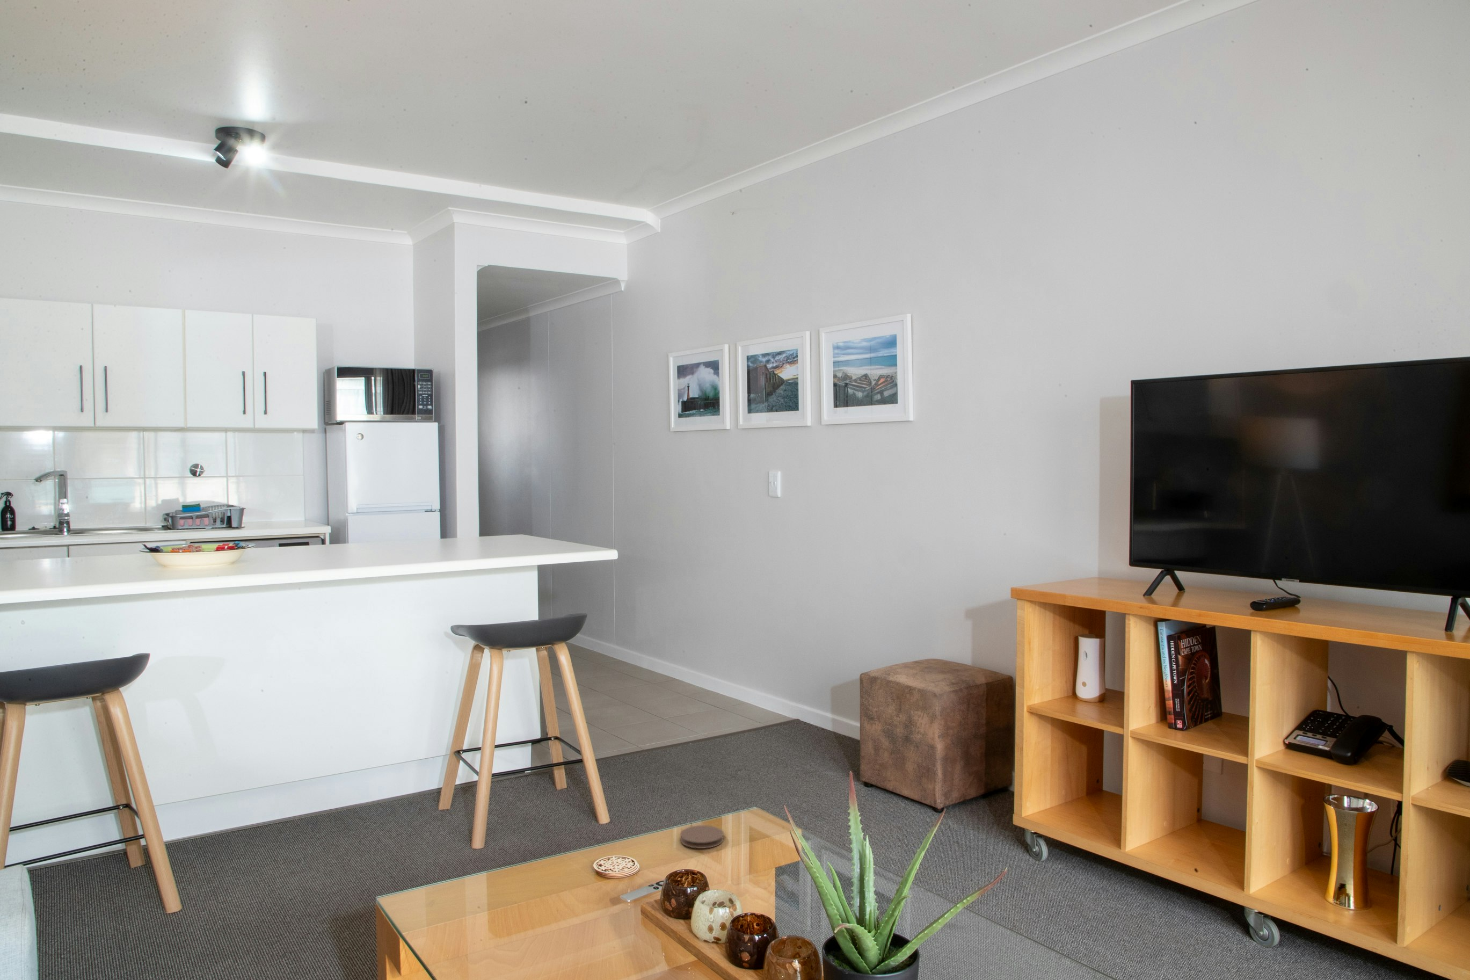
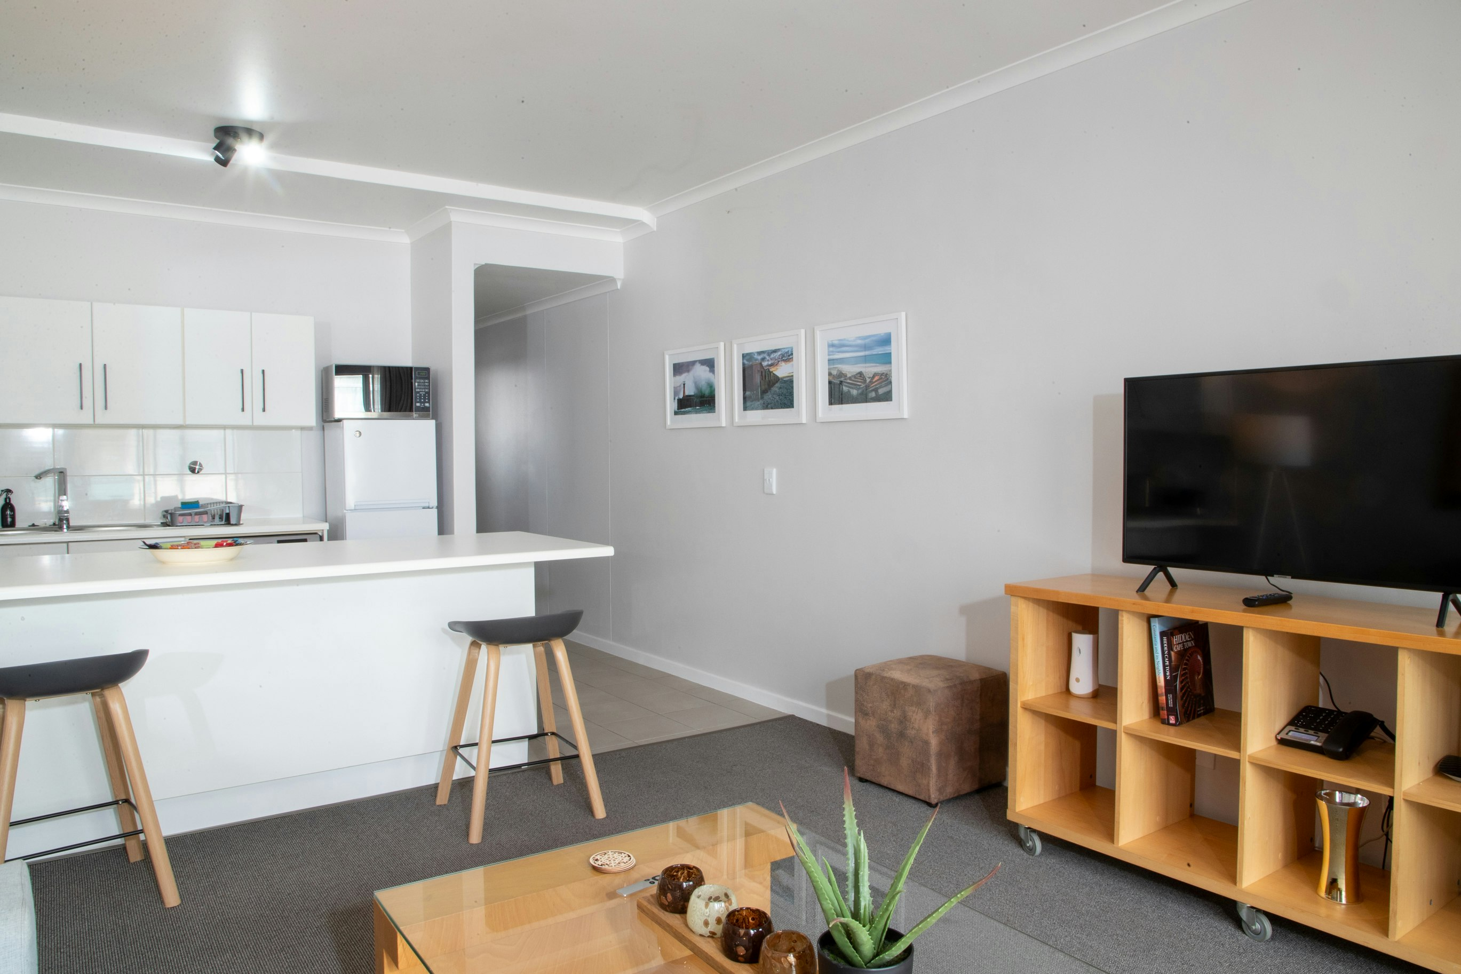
- coaster (702, 836)
